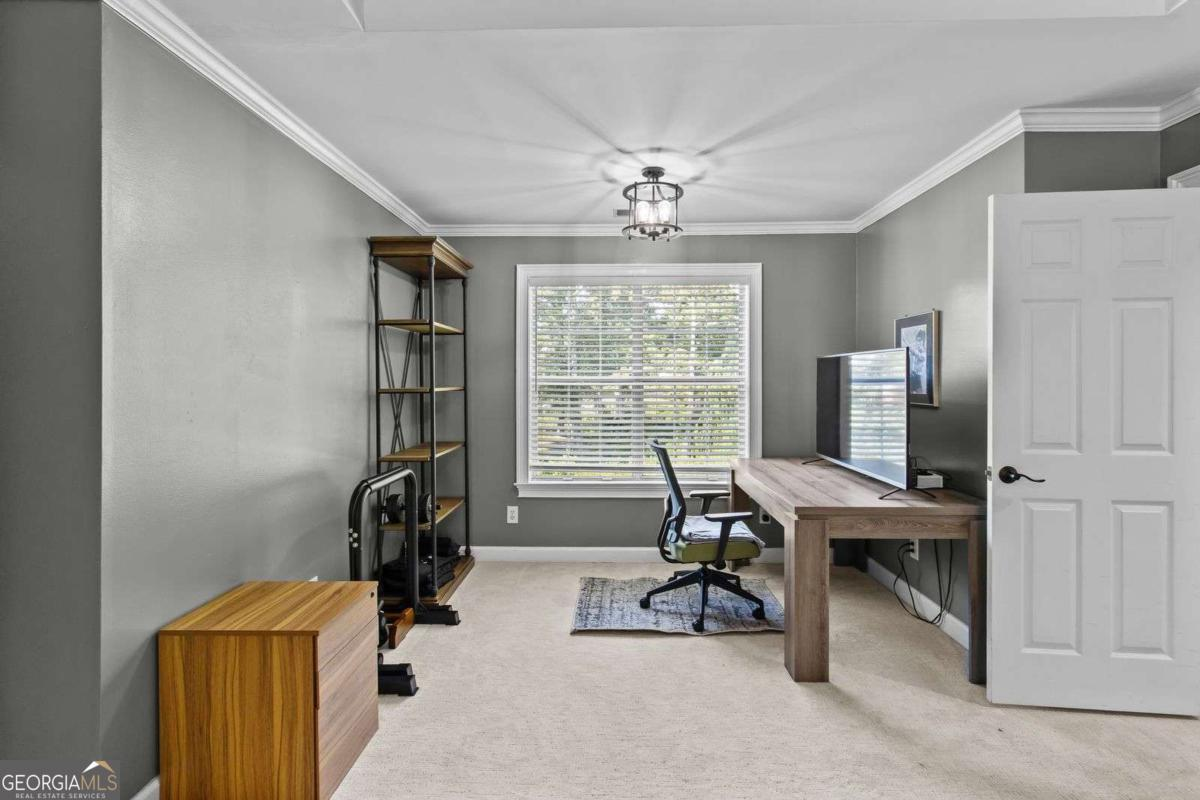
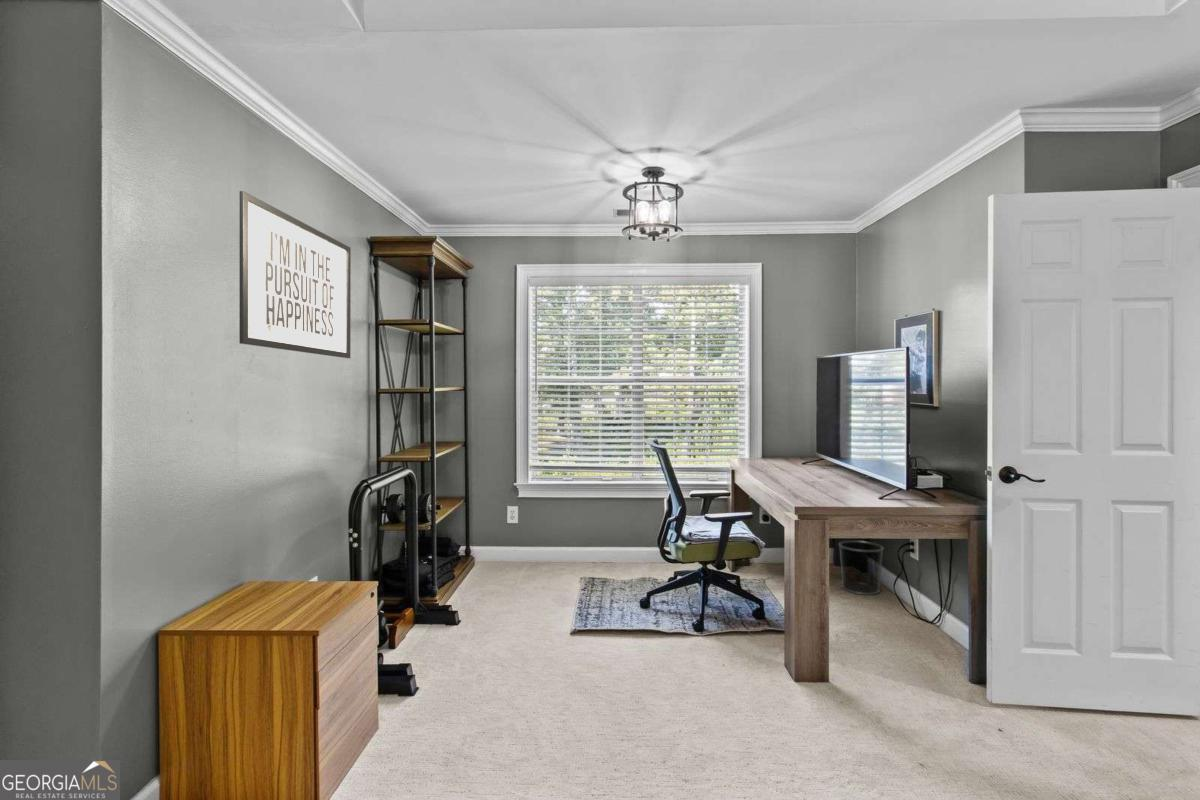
+ waste bin (860, 567)
+ mirror (303, 287)
